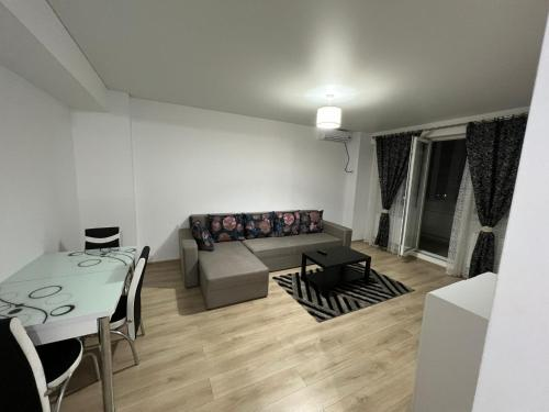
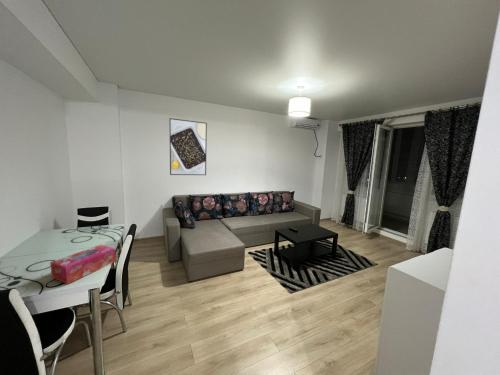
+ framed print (188, 148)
+ tissue box (86, 262)
